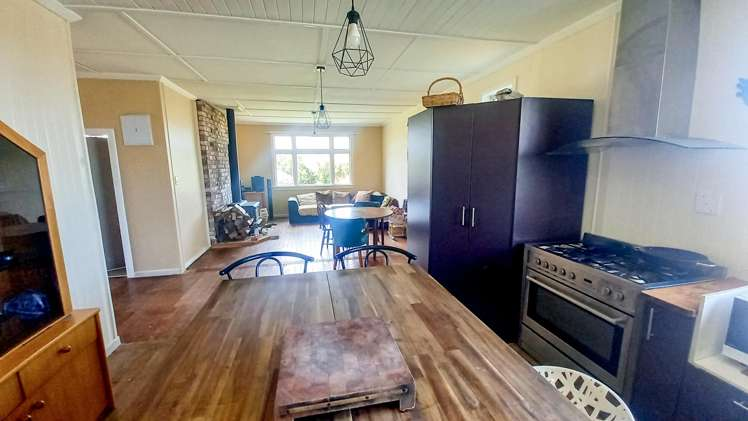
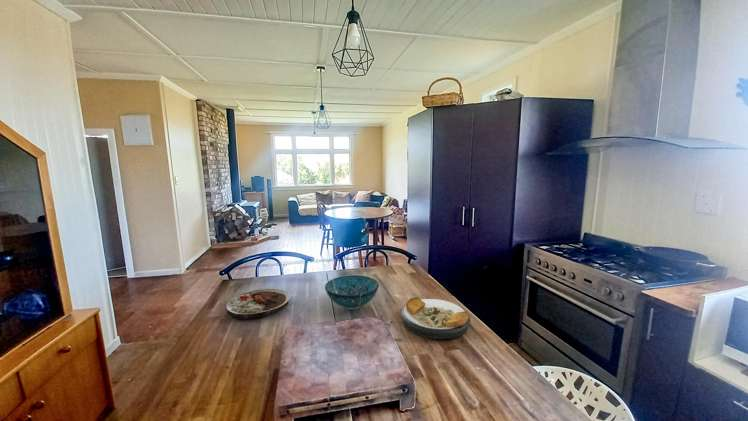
+ plate (434, 314)
+ decorative bowl (352, 294)
+ plate (259, 300)
